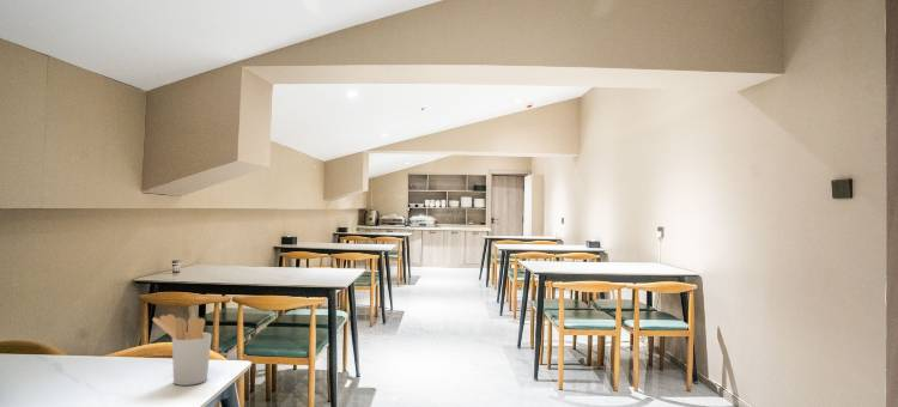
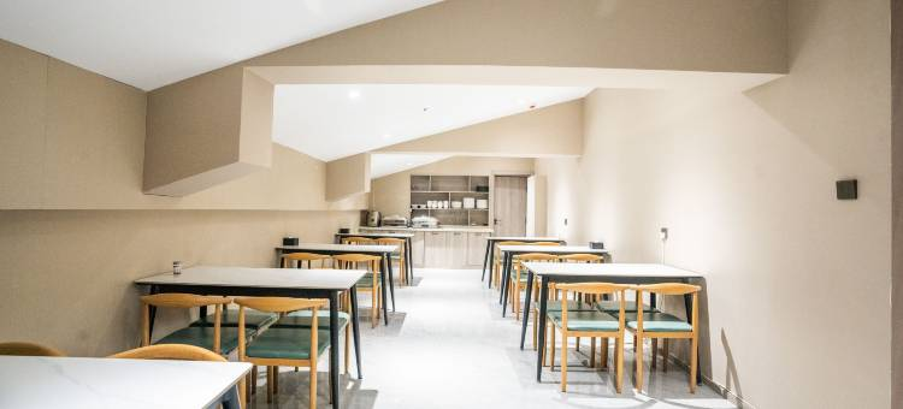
- utensil holder (182, 346)
